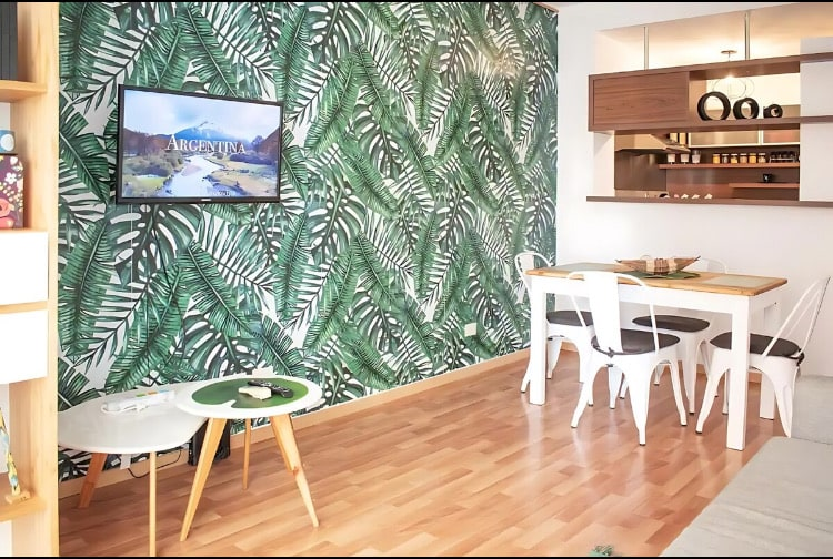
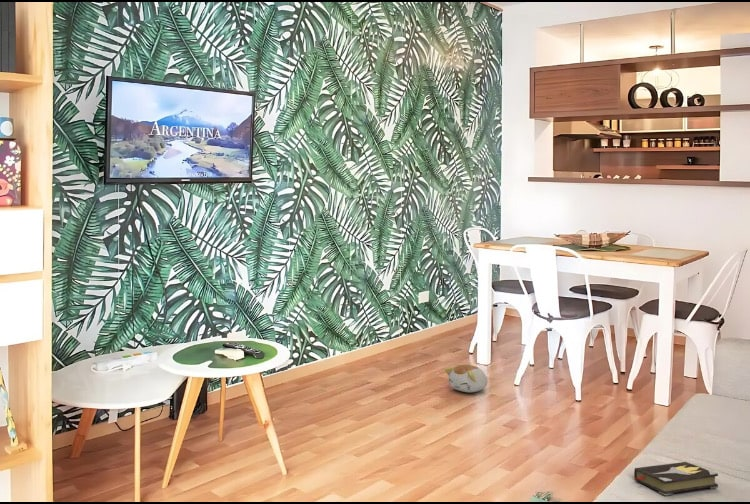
+ plush toy (470, 377)
+ hardback book (675, 476)
